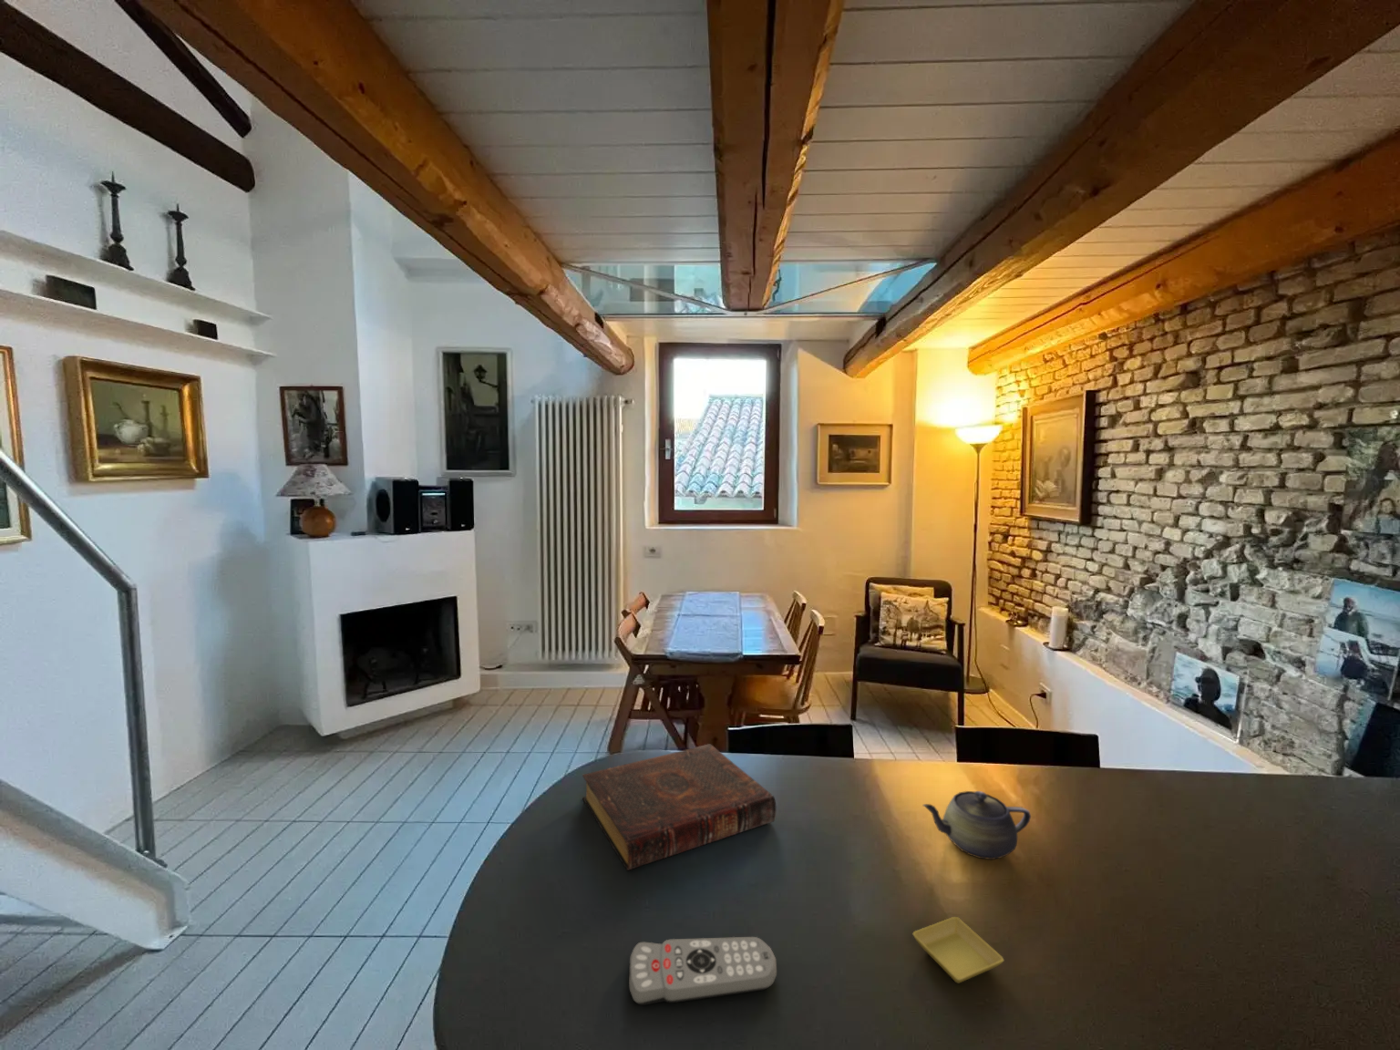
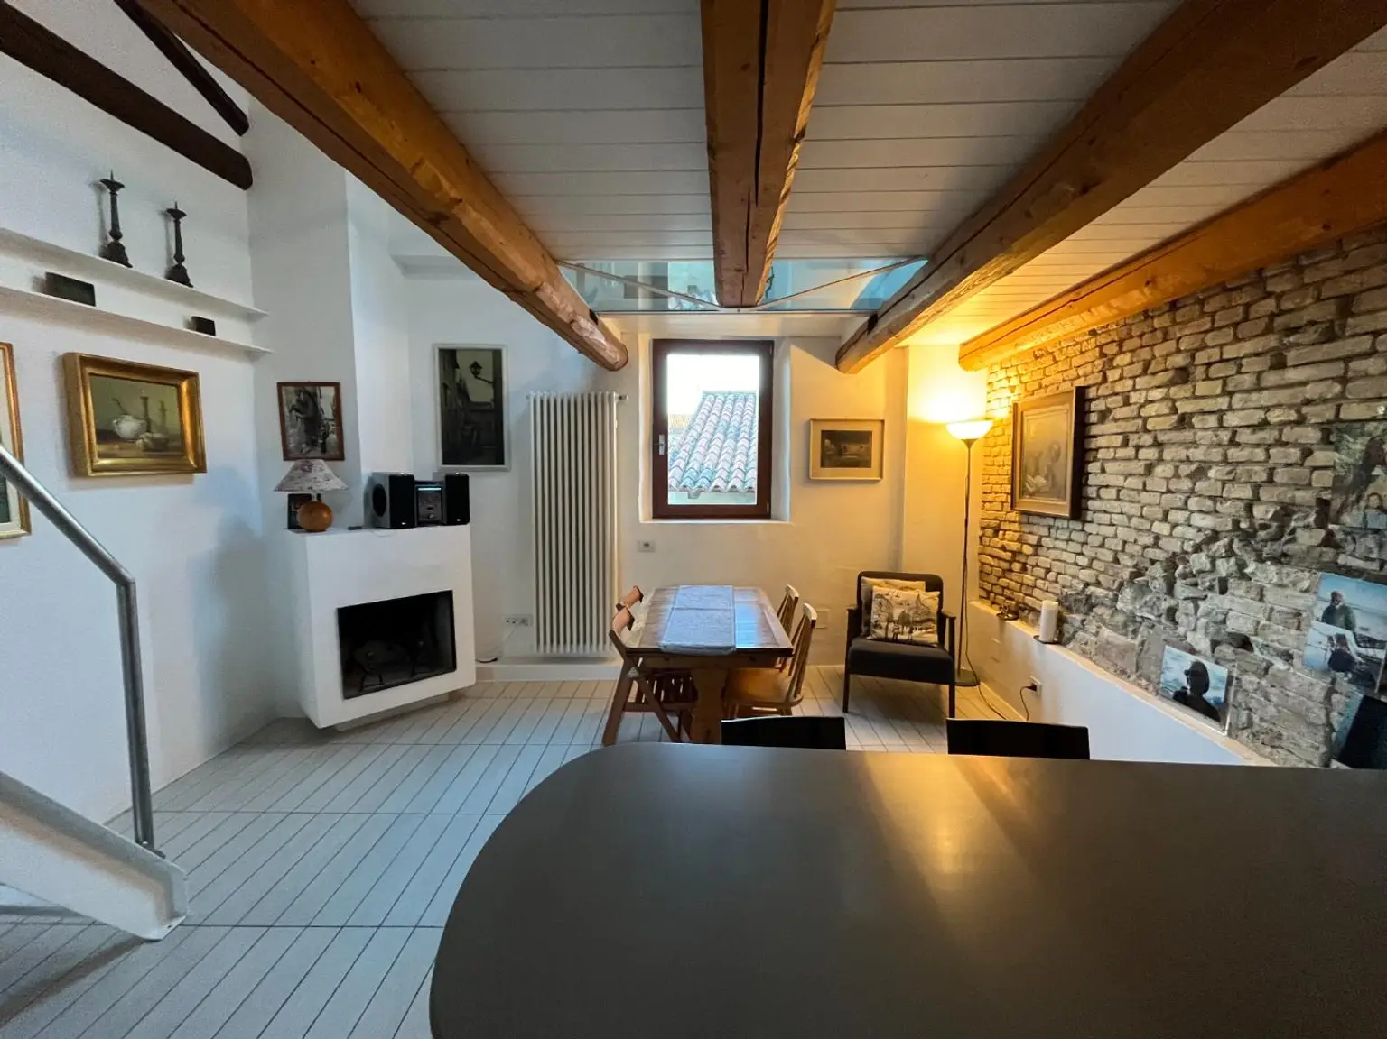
- teapot (976, 818)
- remote control (702, 967)
- book (676, 797)
- saucer (956, 953)
